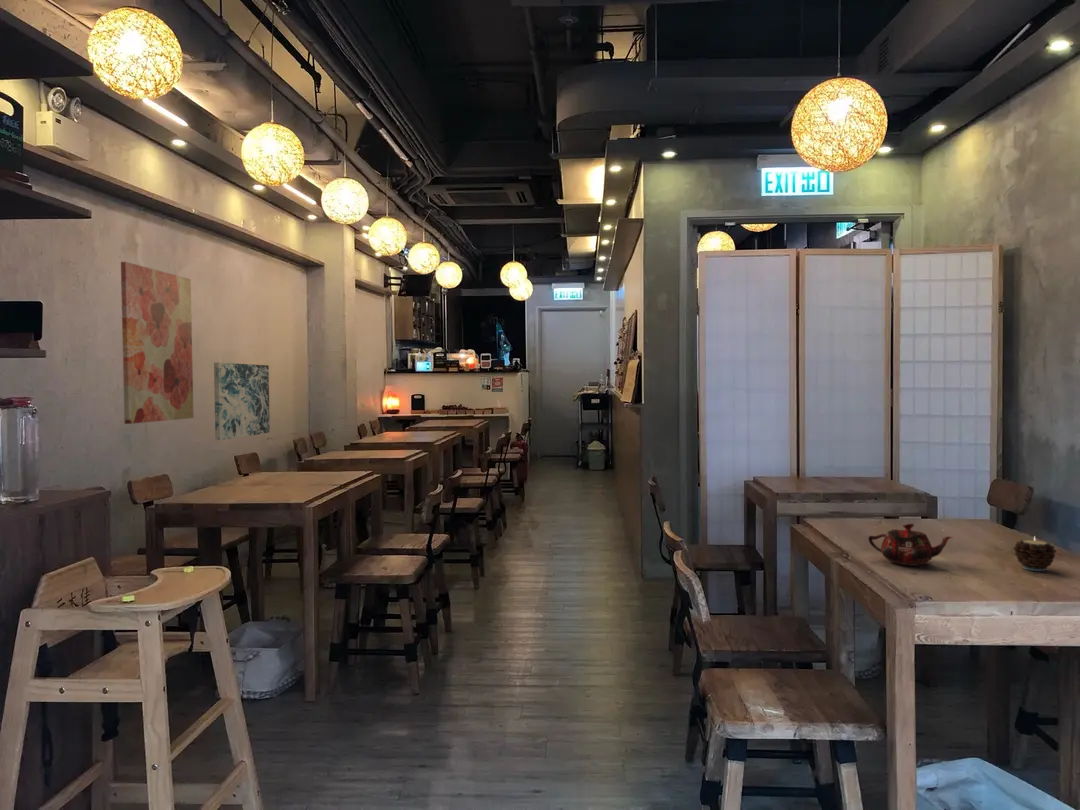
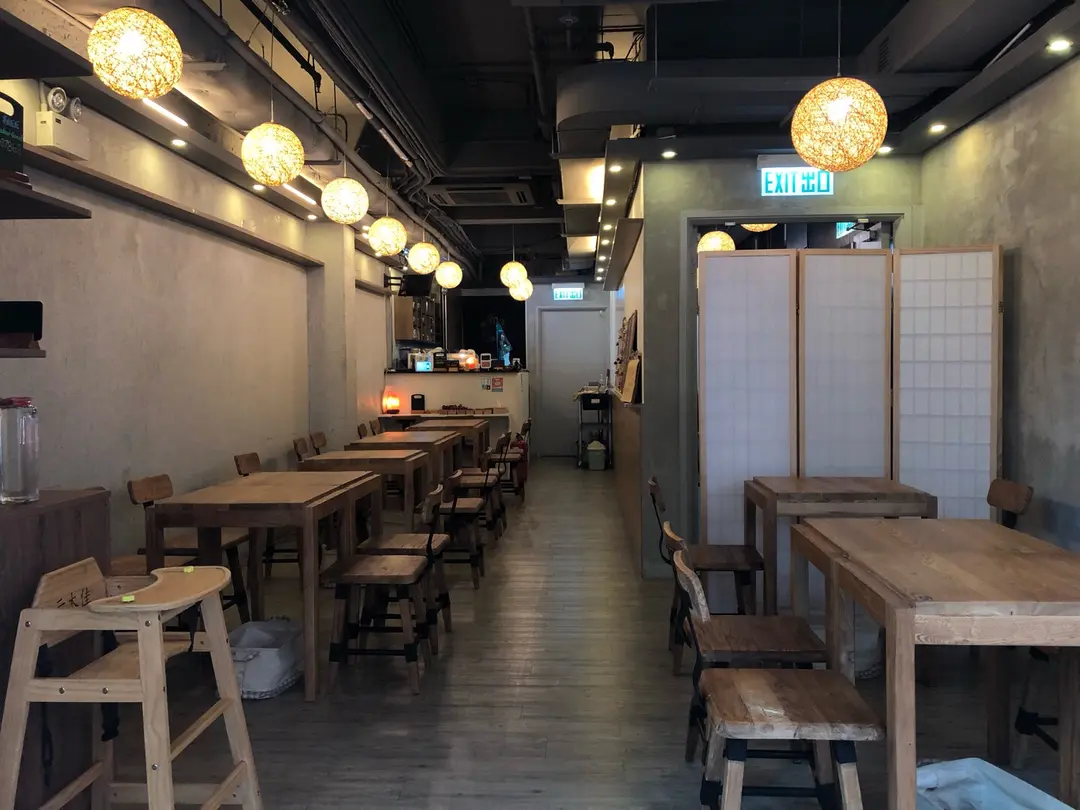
- wall art (160, 346)
- candle (1034, 552)
- wall art (243, 400)
- teapot (909, 542)
